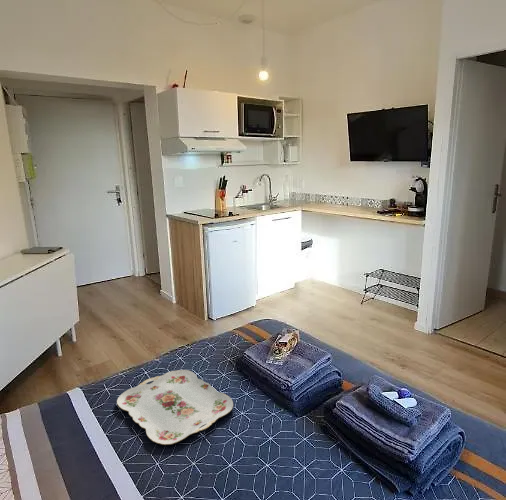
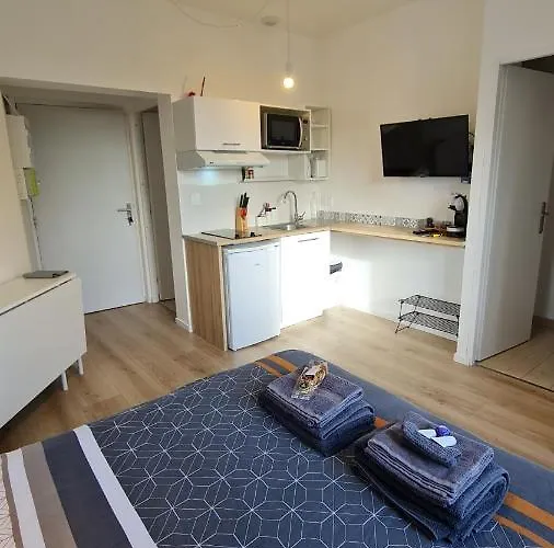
- serving tray (174, 402)
